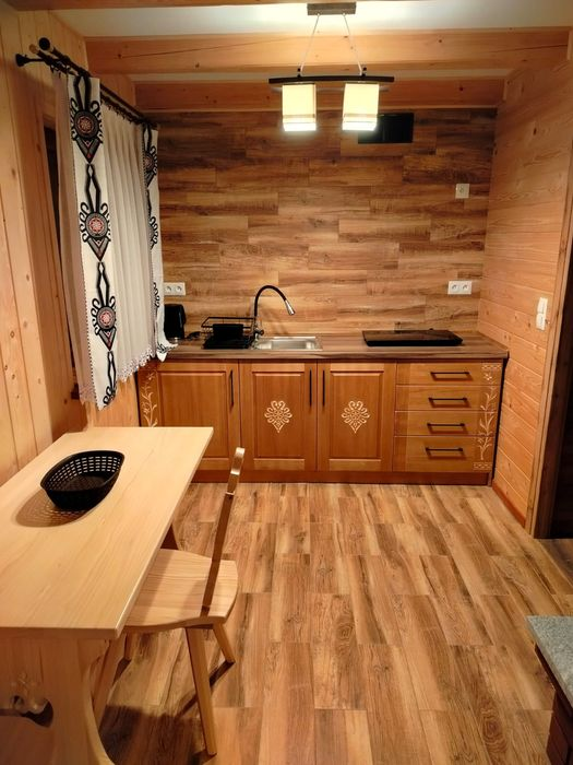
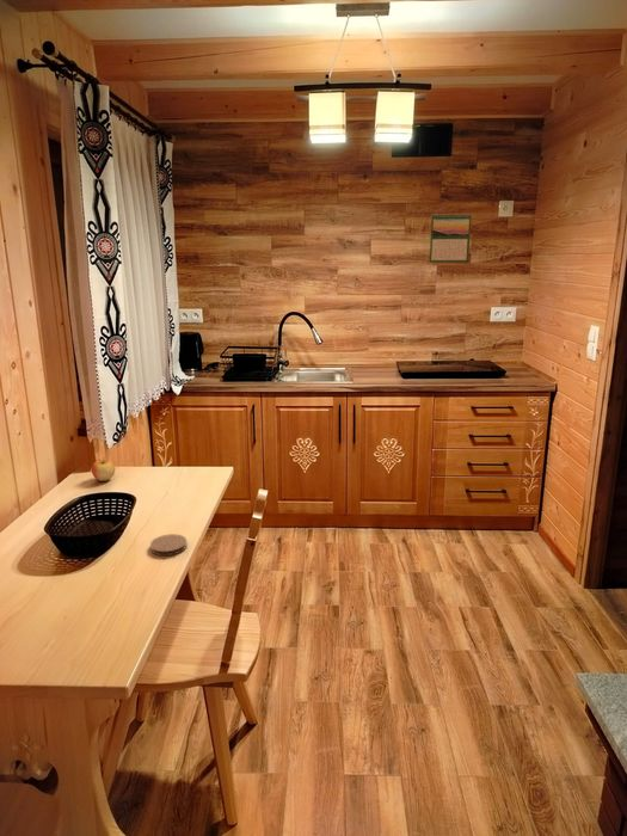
+ calendar (449, 238)
+ apple (103, 468)
+ coaster (168, 545)
